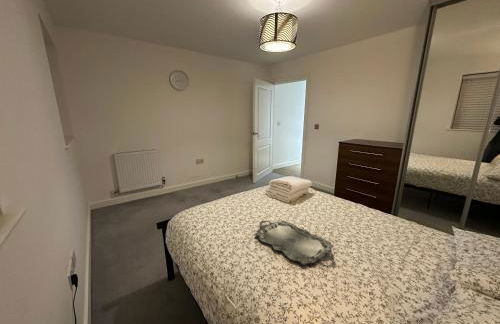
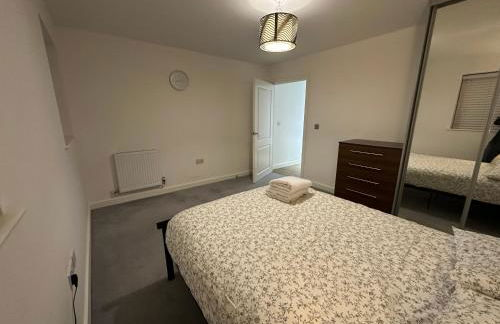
- serving tray (291, 238)
